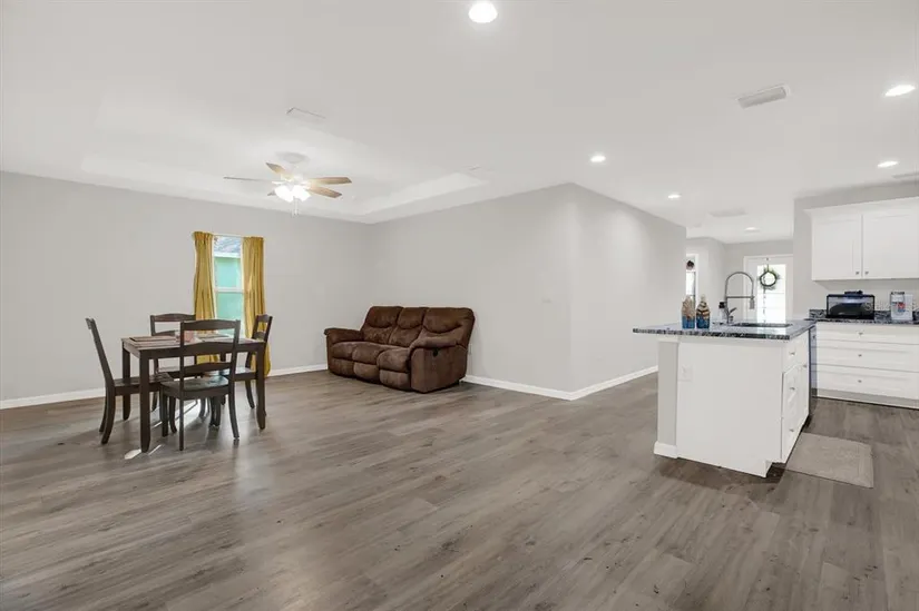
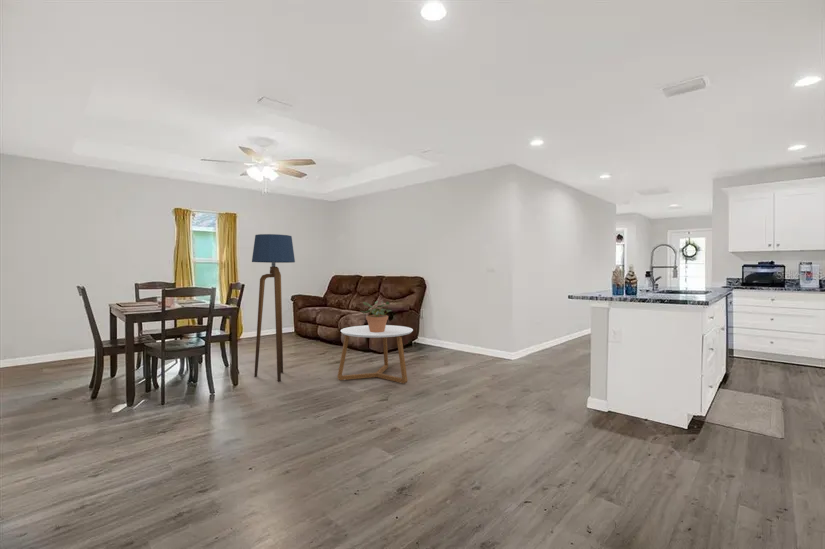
+ floor lamp (275, 306)
+ potted plant (375, 316)
+ coffee table (384, 353)
